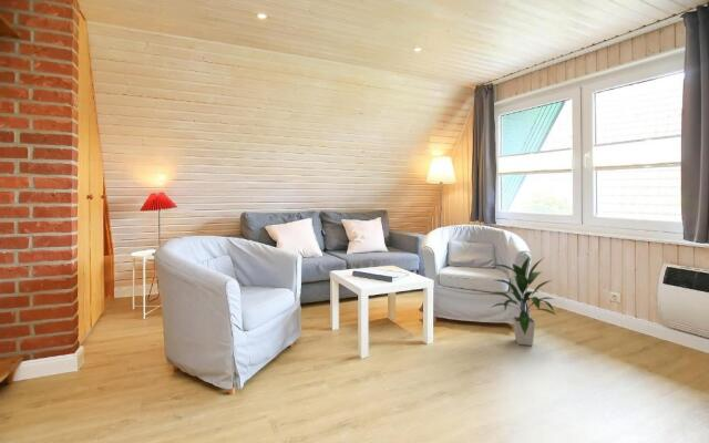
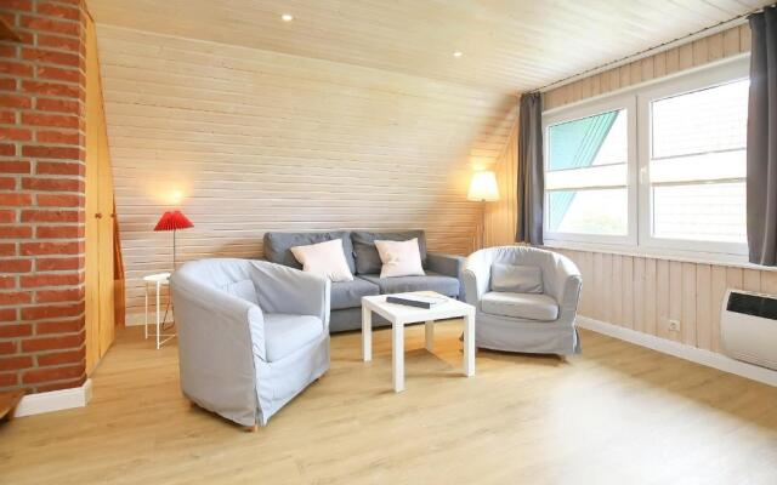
- indoor plant (522, 299)
